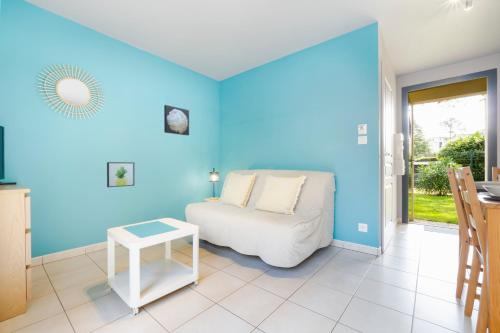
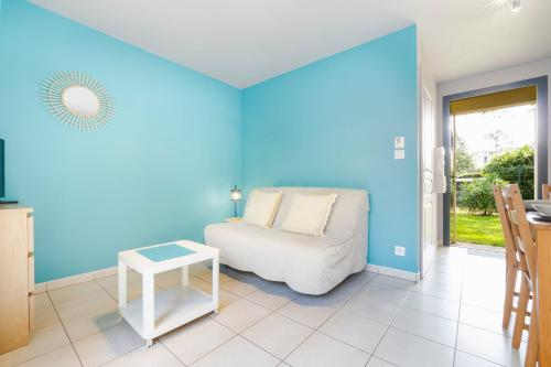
- wall art (177, 120)
- wall art (121, 174)
